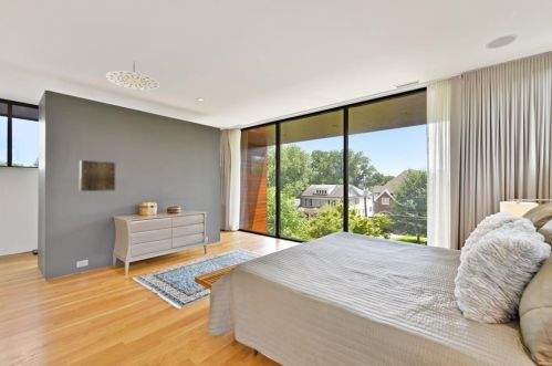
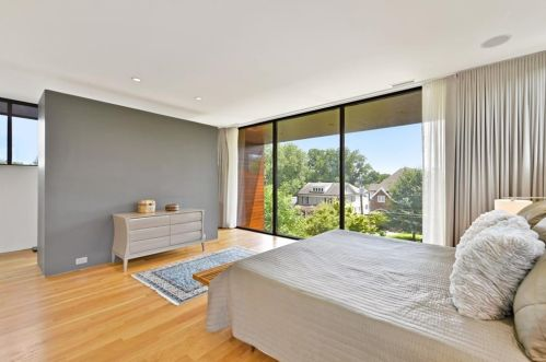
- ceiling light (134, 70)
- wall art (97, 176)
